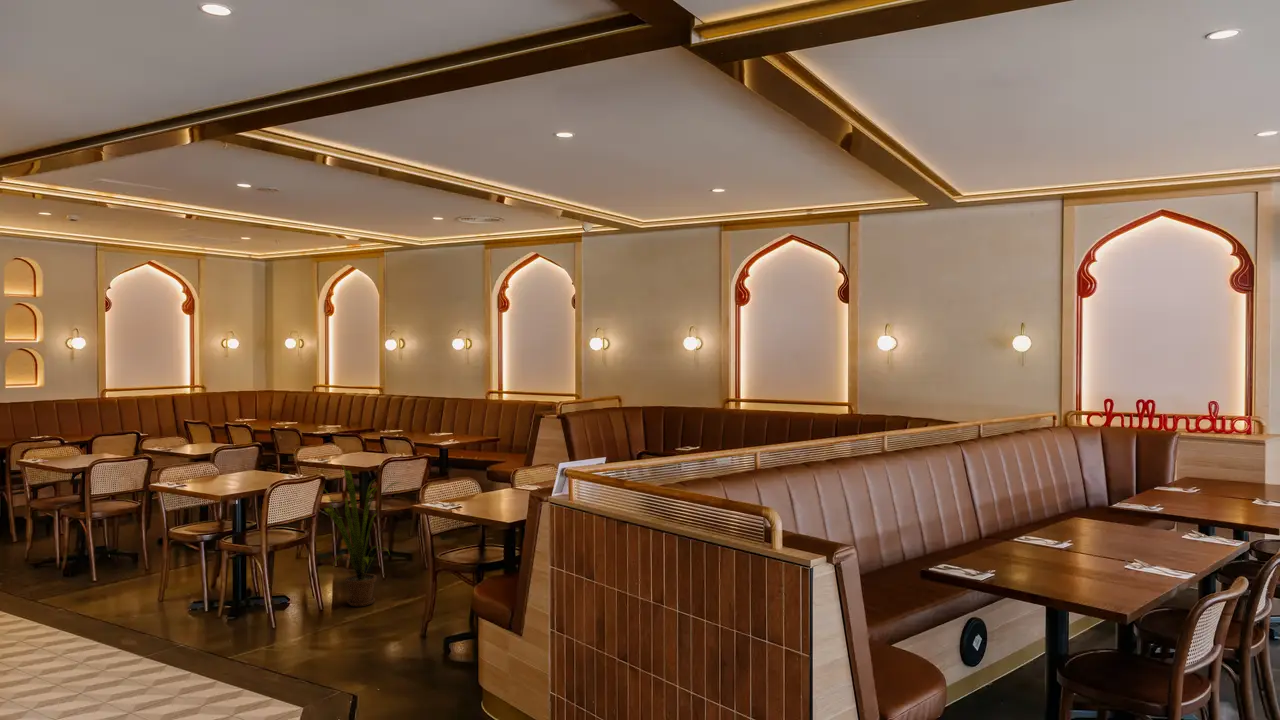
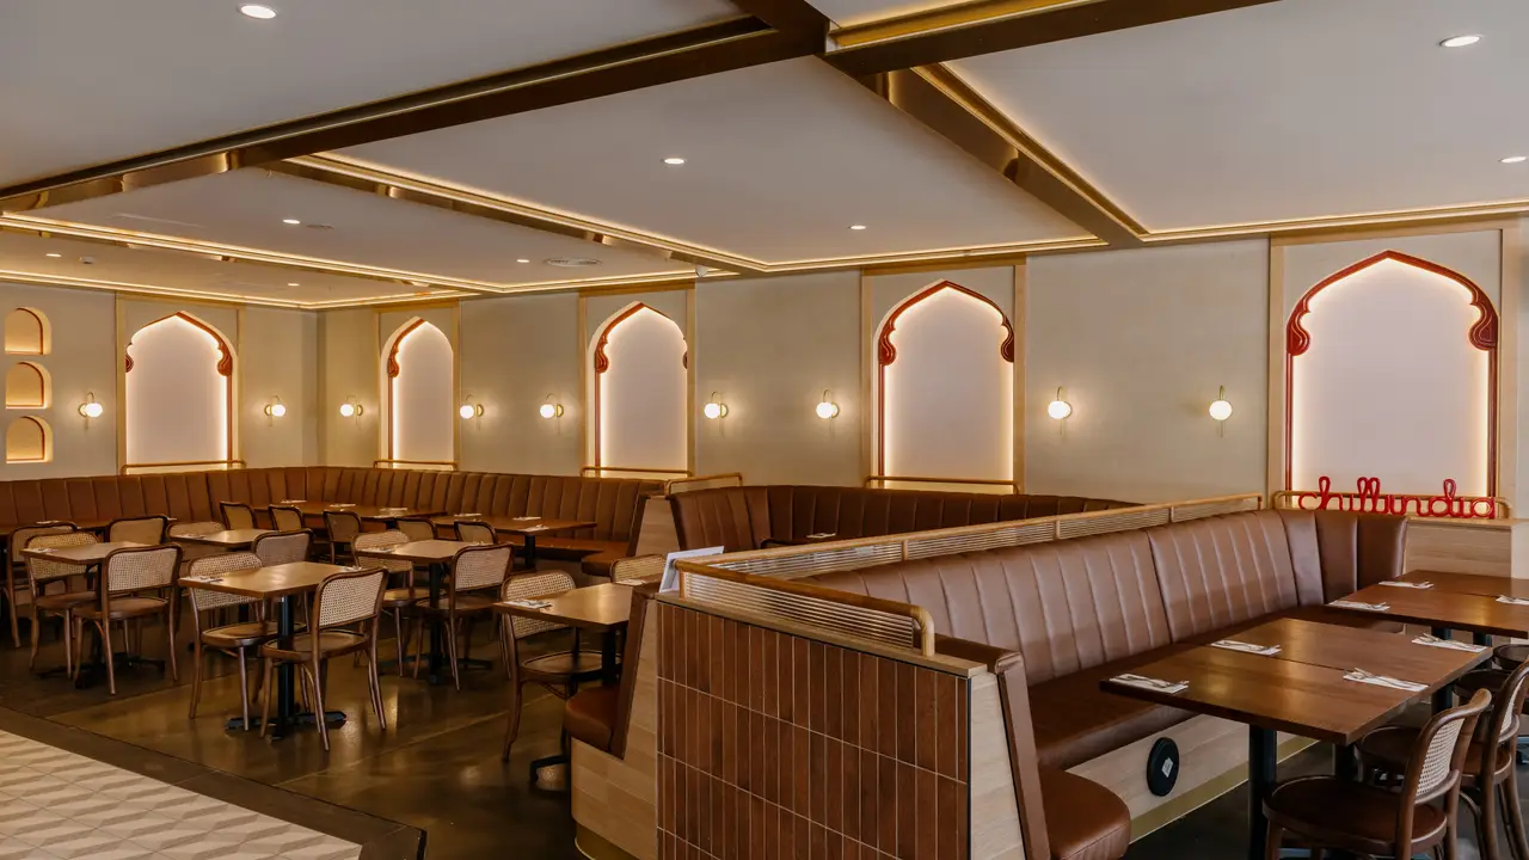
- house plant (361, 534)
